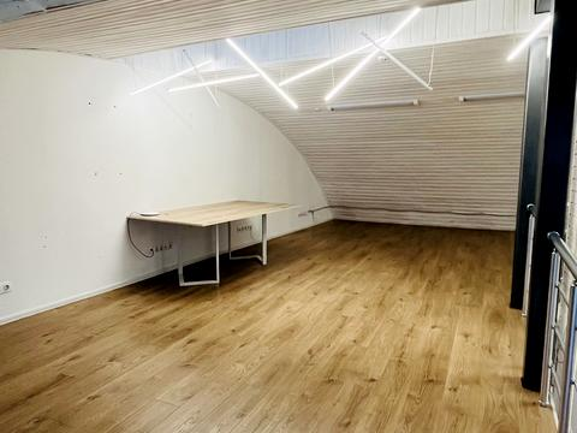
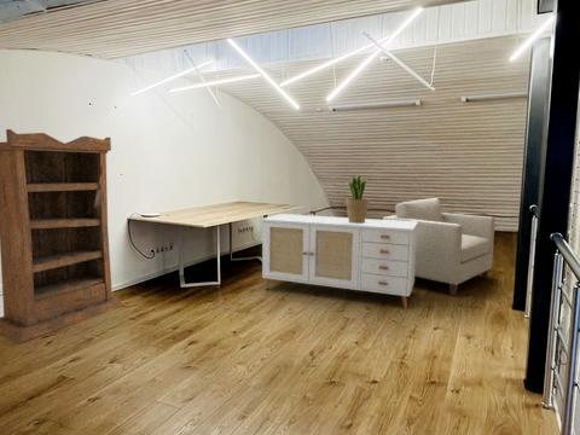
+ bookshelf (56, 228)
+ potted plant (356, 197)
+ chair (439, 240)
+ sideboard (337, 256)
